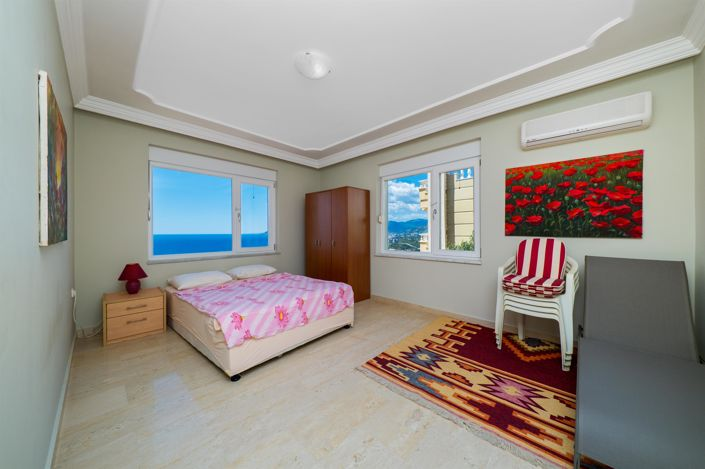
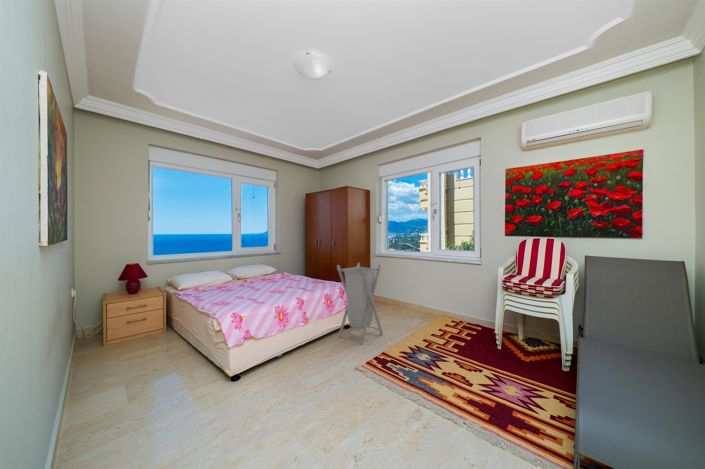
+ laundry hamper (360, 300)
